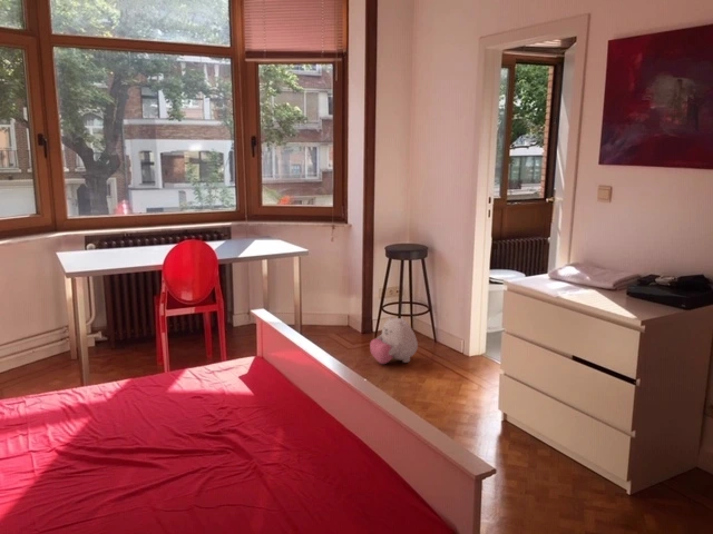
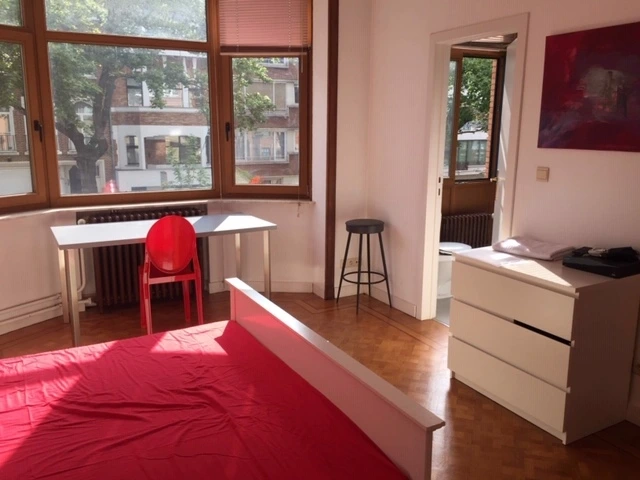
- plush toy (393, 339)
